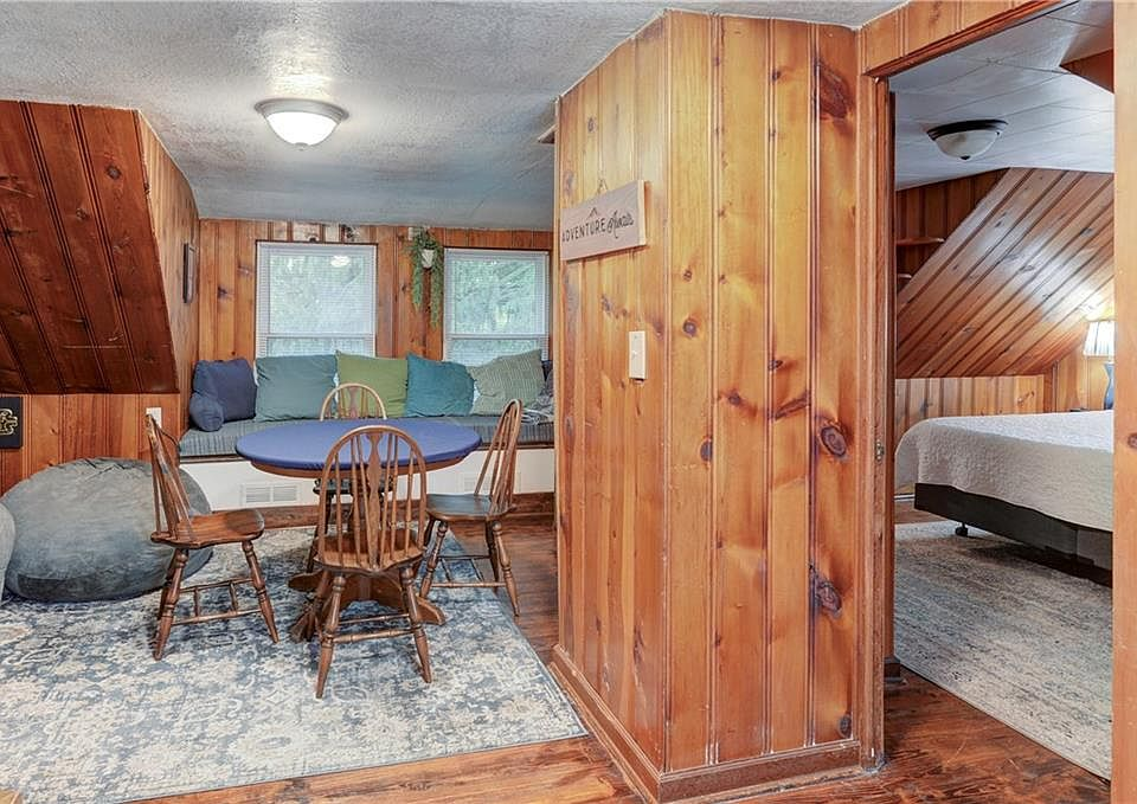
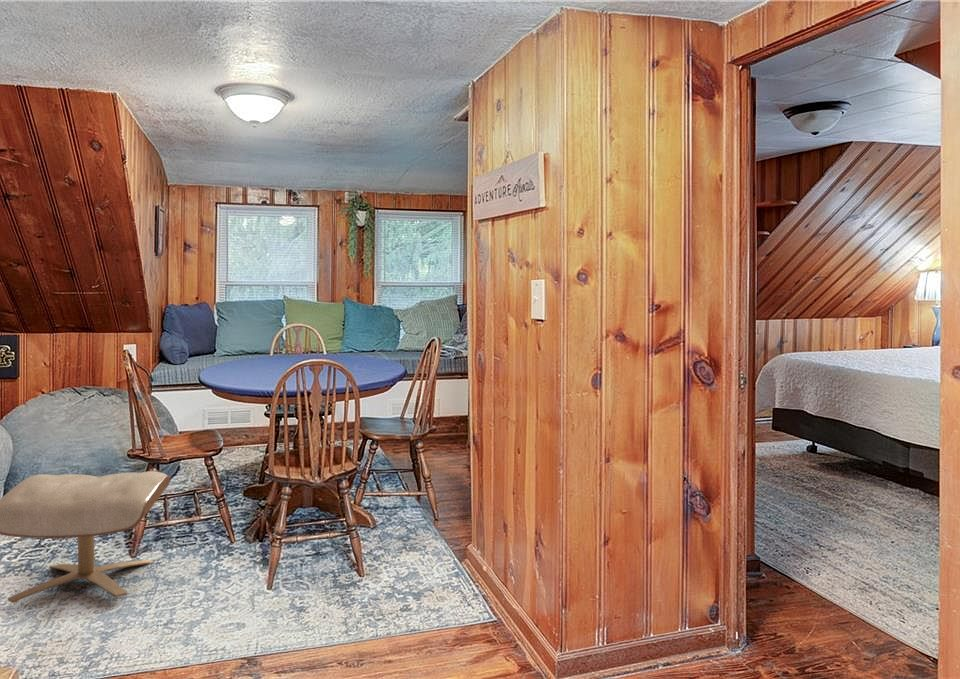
+ ottoman (86, 529)
